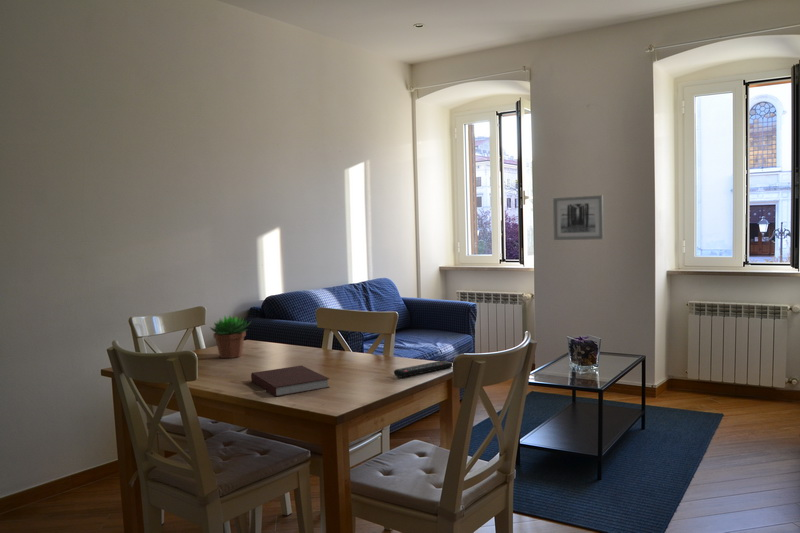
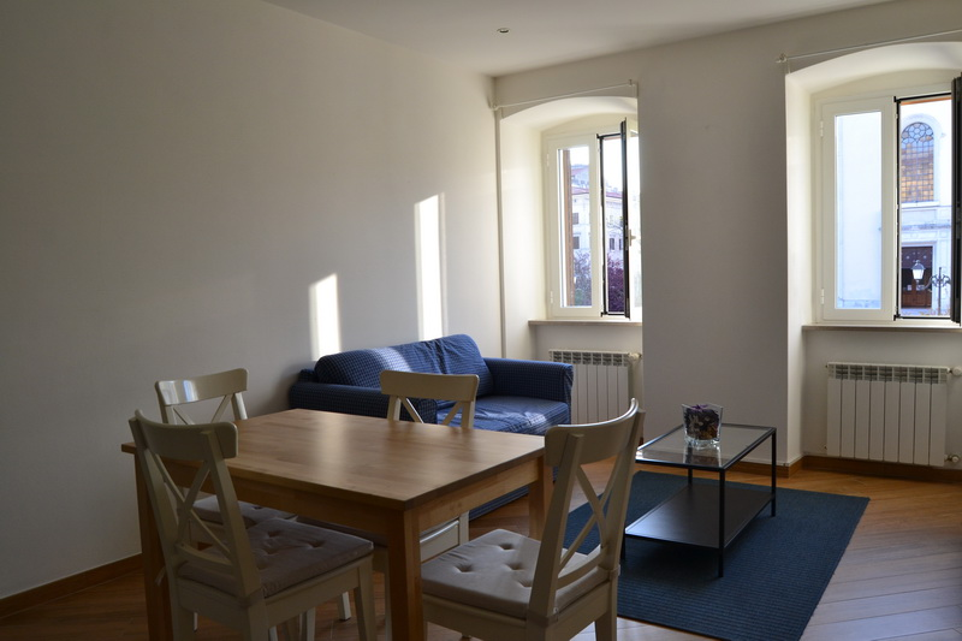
- wall art (577, 218)
- remote control (424, 368)
- notebook (289, 380)
- succulent plant (231, 335)
